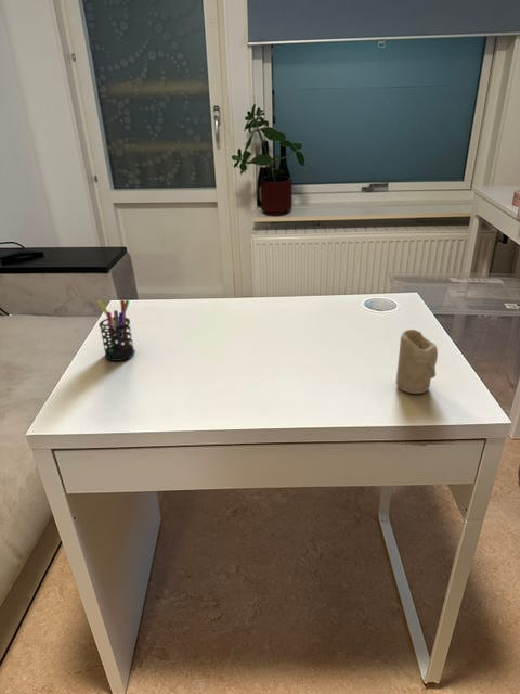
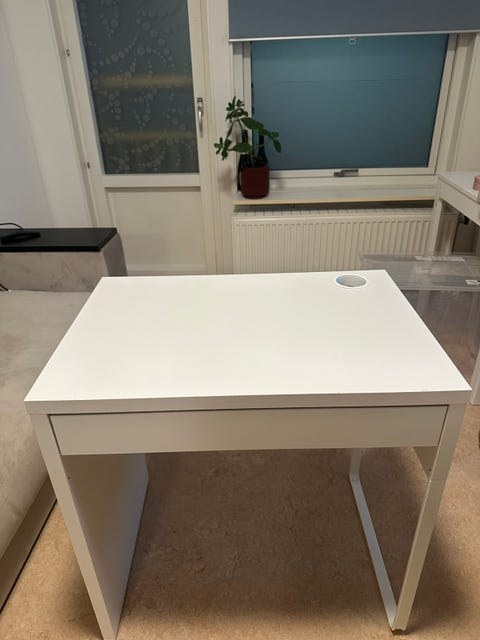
- candle (417, 361)
- pen holder (118, 325)
